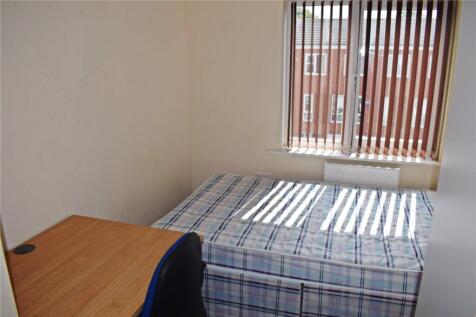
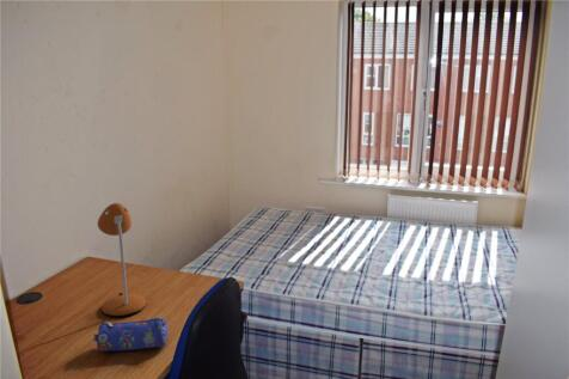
+ desk lamp (121, 253)
+ pencil case (131, 334)
